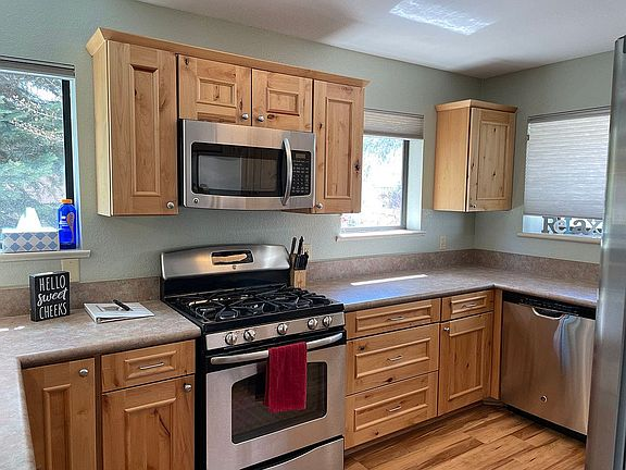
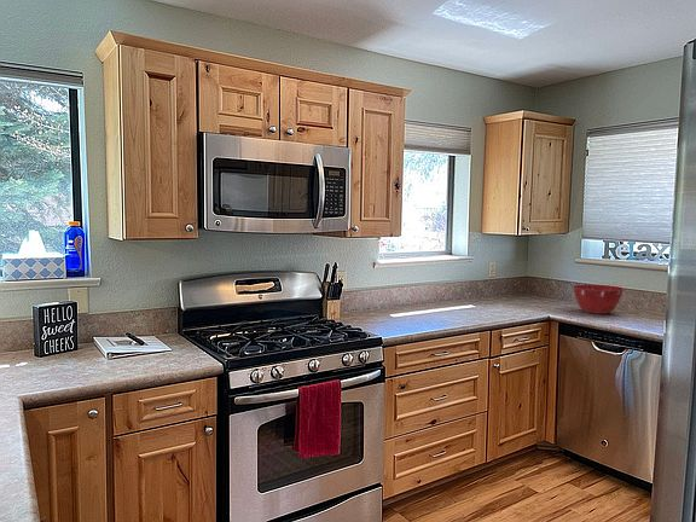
+ mixing bowl (597, 298)
